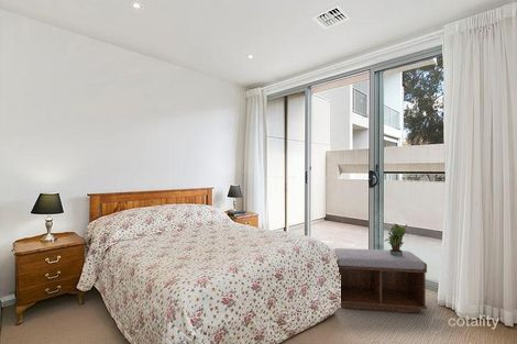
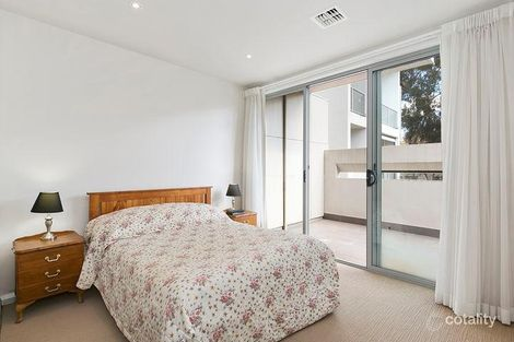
- potted plant (395, 237)
- bench (375, 277)
